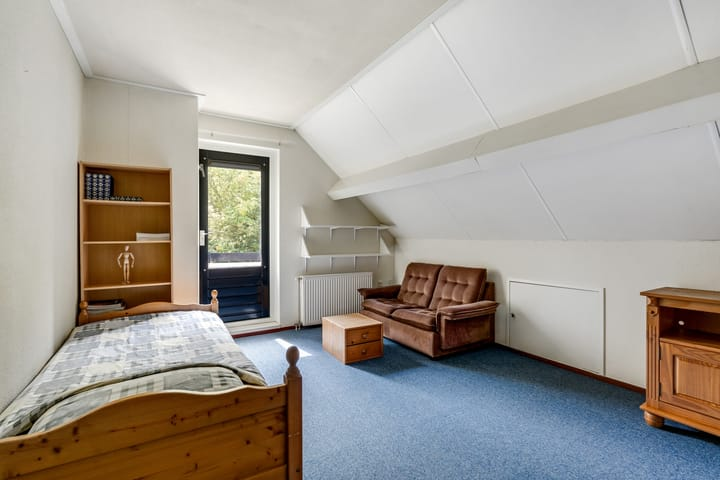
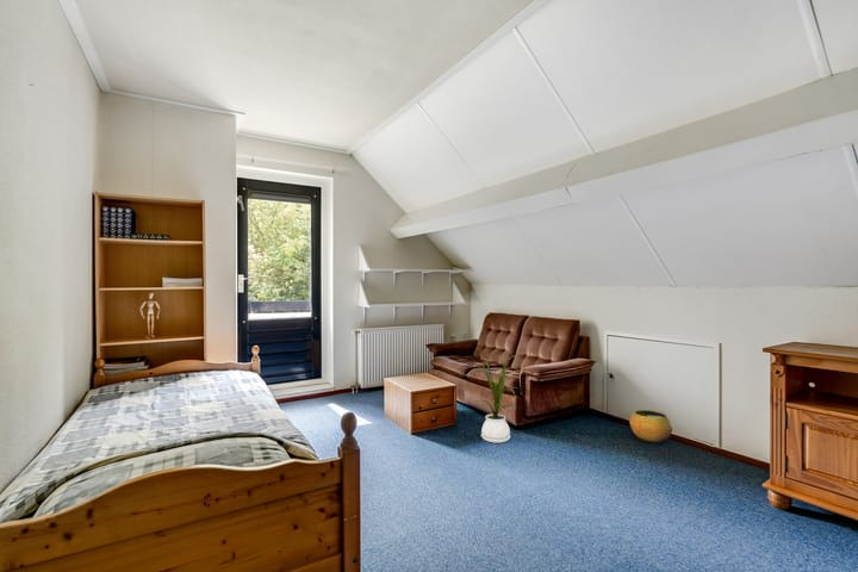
+ house plant (497, 394)
+ clay pot (645, 423)
